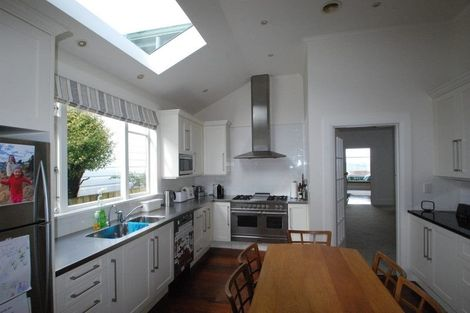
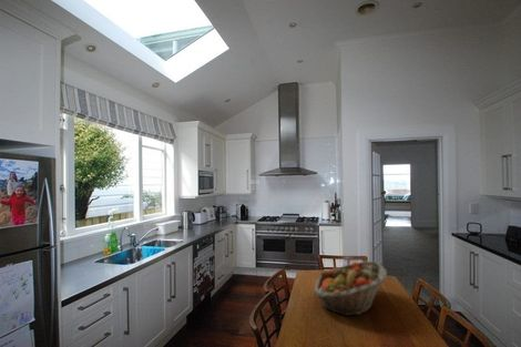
+ fruit basket (349, 284)
